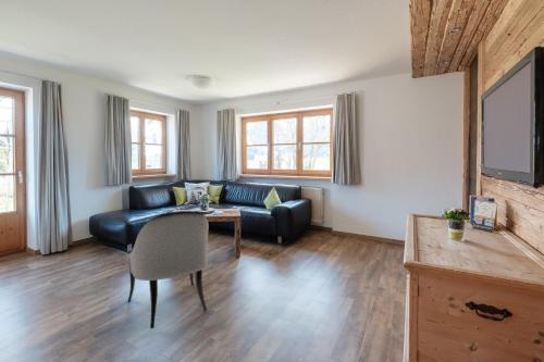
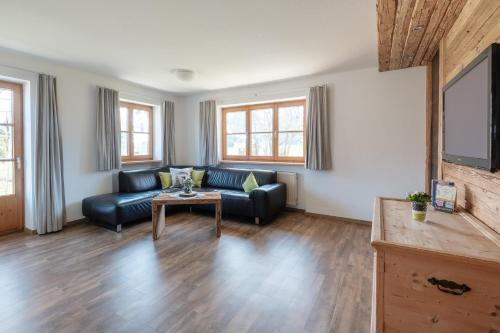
- armchair (170, 257)
